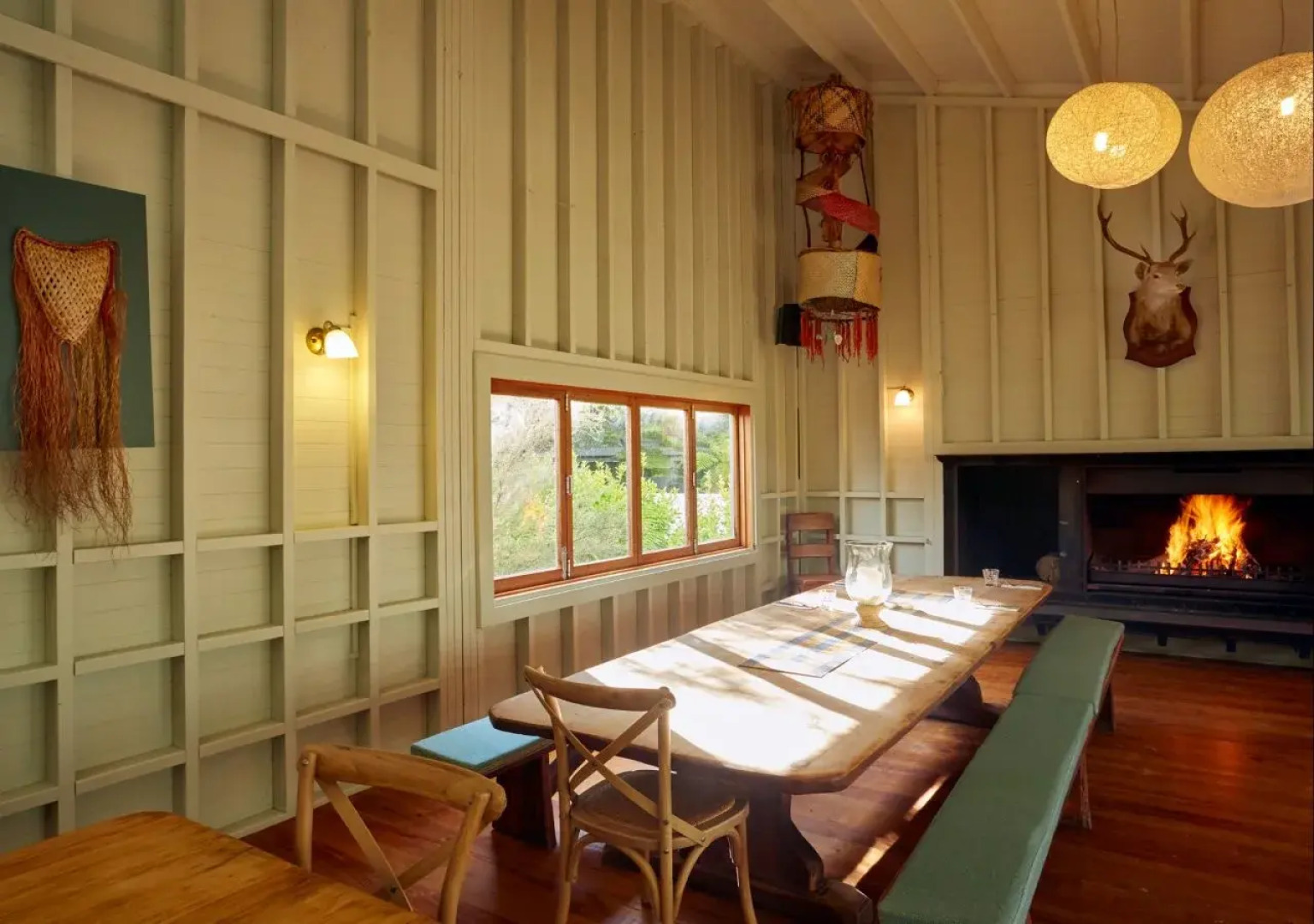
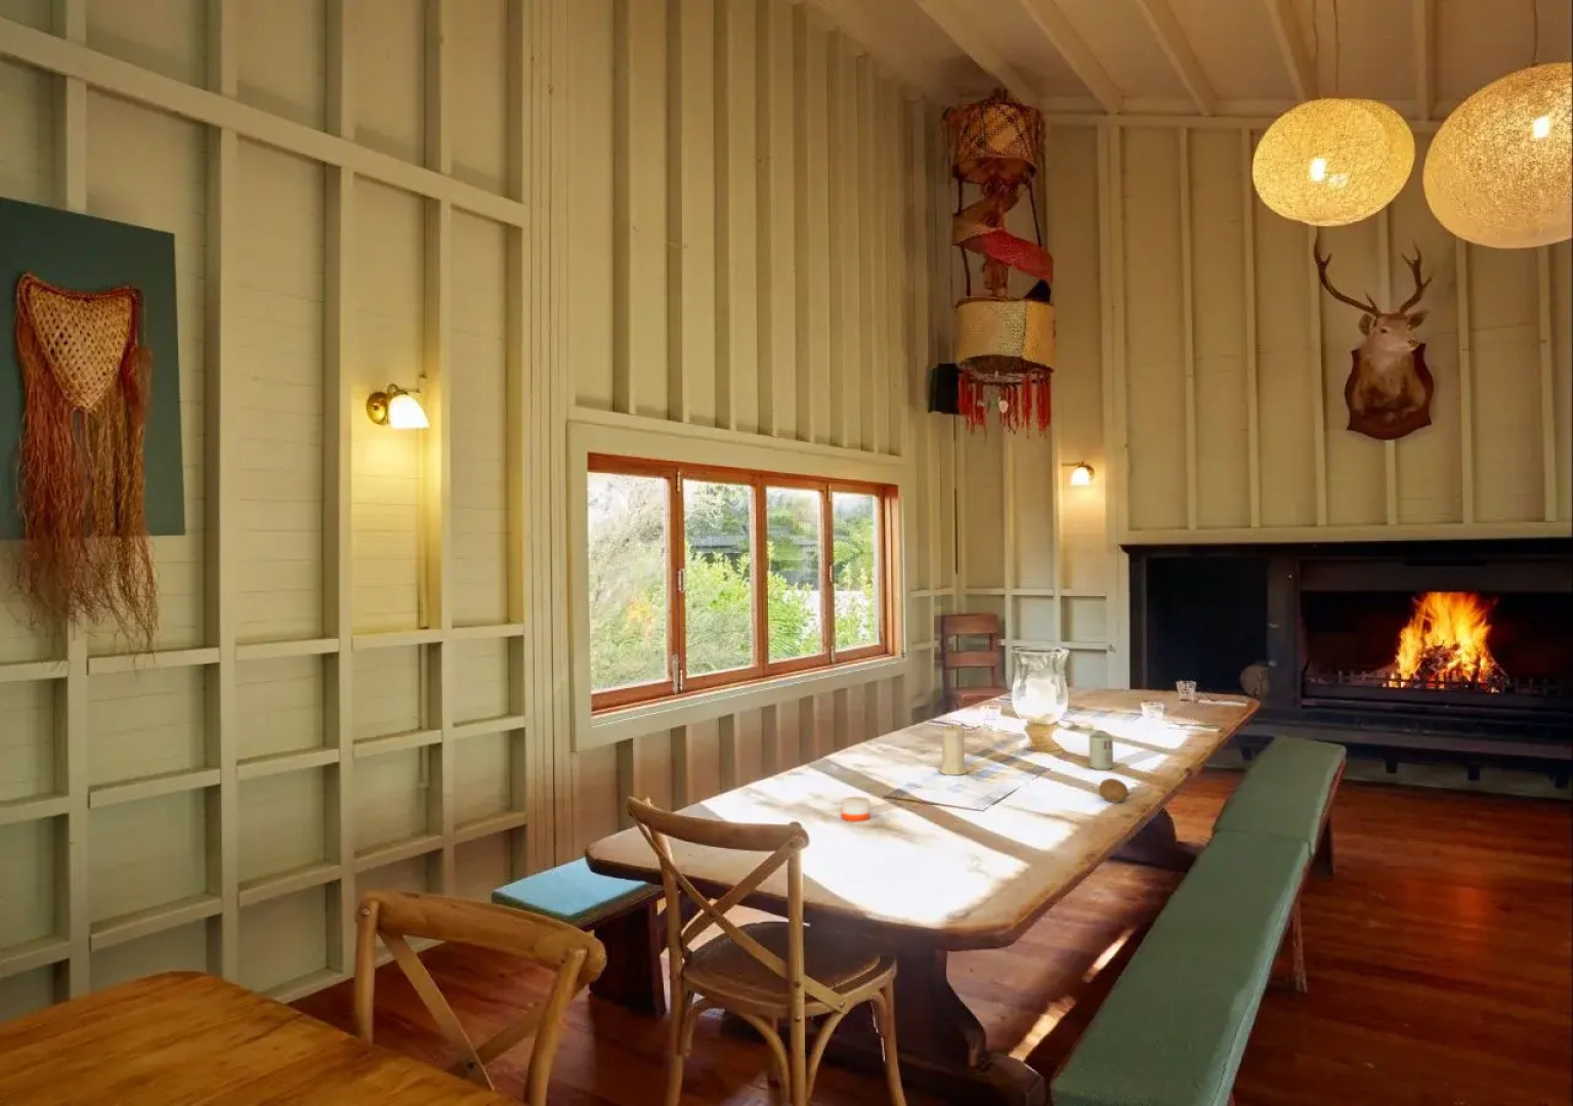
+ fruit (1113, 790)
+ cup (1101, 752)
+ candle (855, 798)
+ candle (953, 748)
